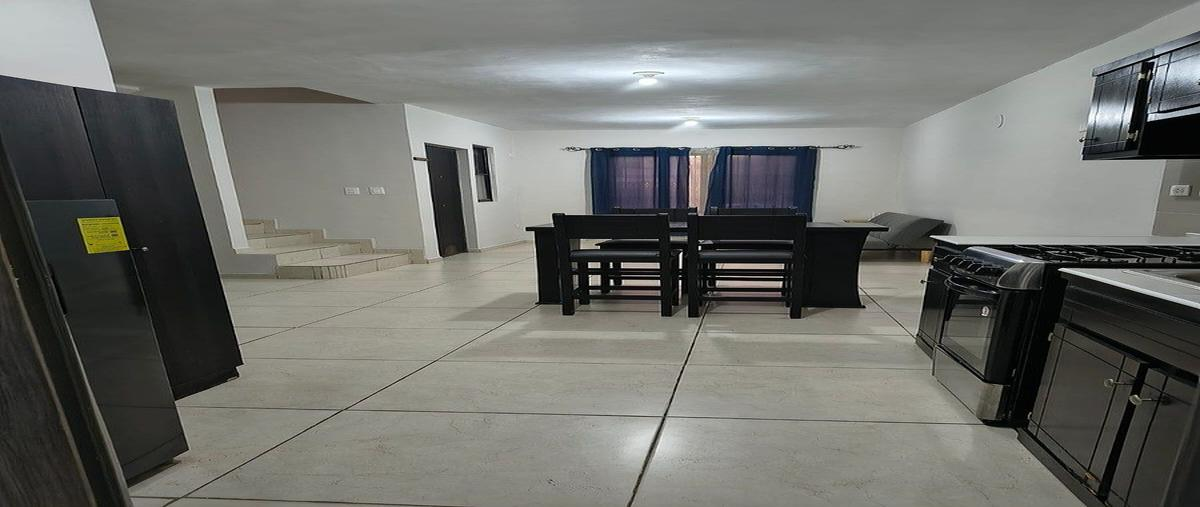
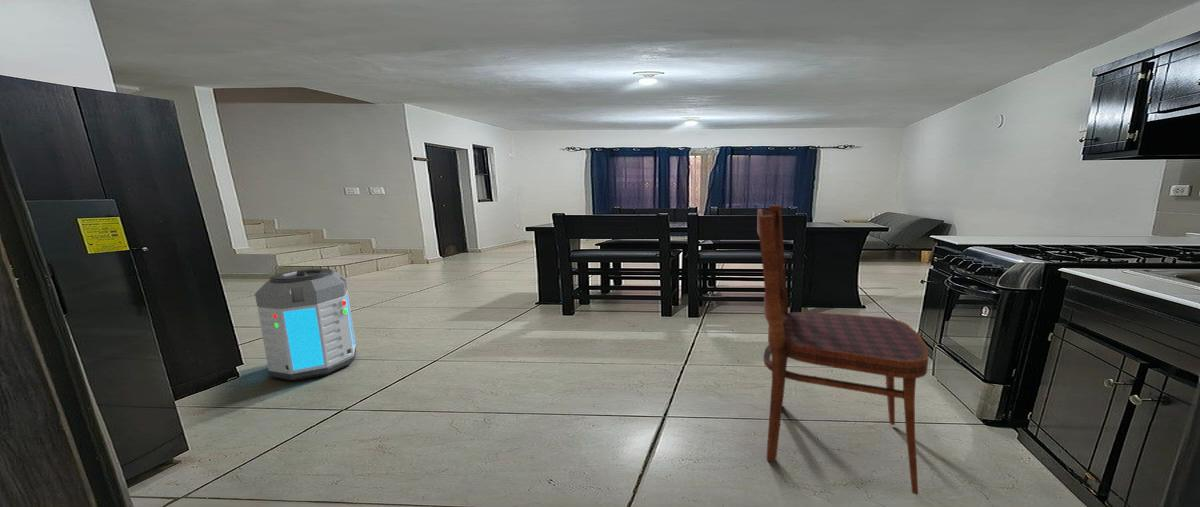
+ dining chair (832, 329)
+ air purifier (309, 320)
